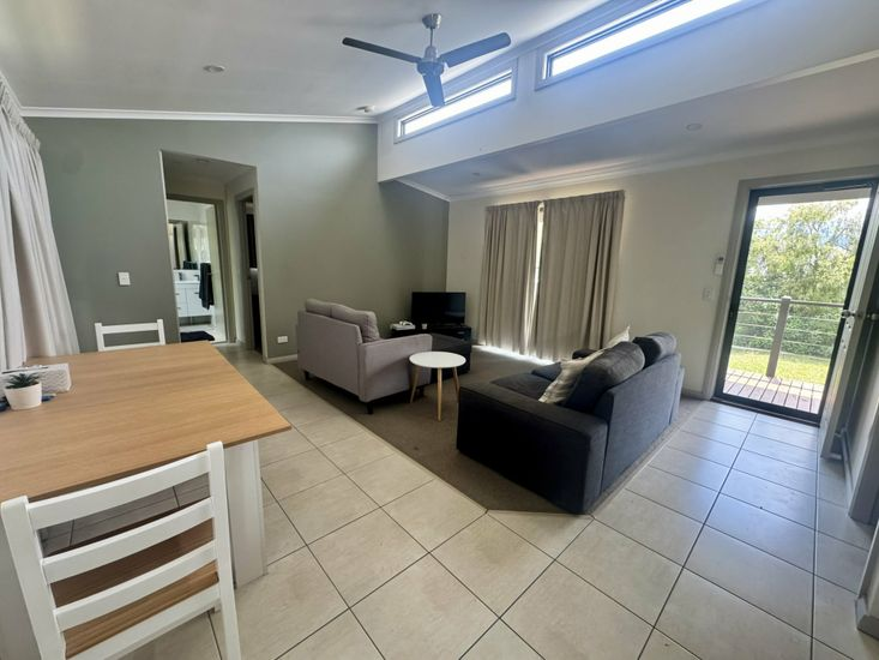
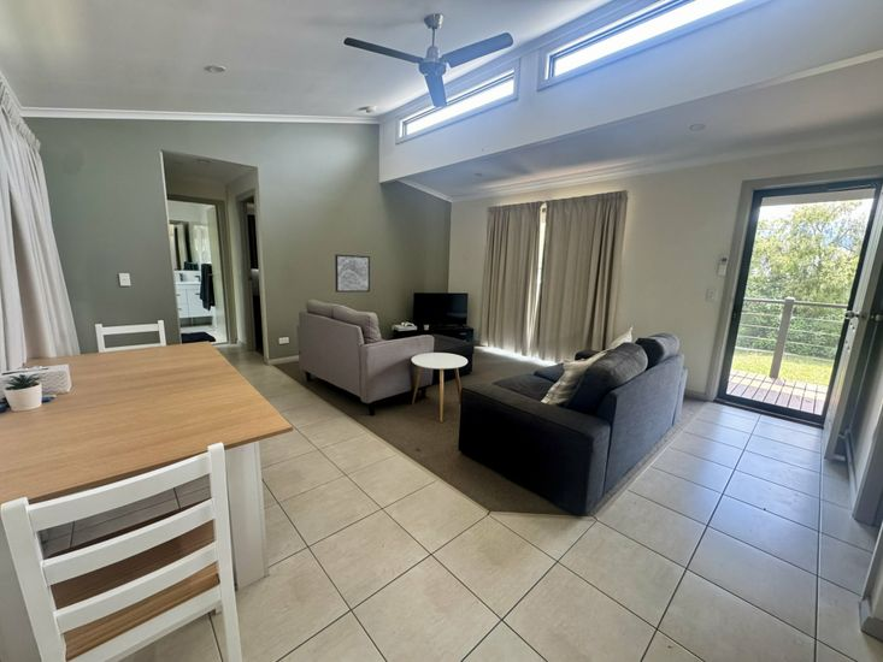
+ wall art (353, 273)
